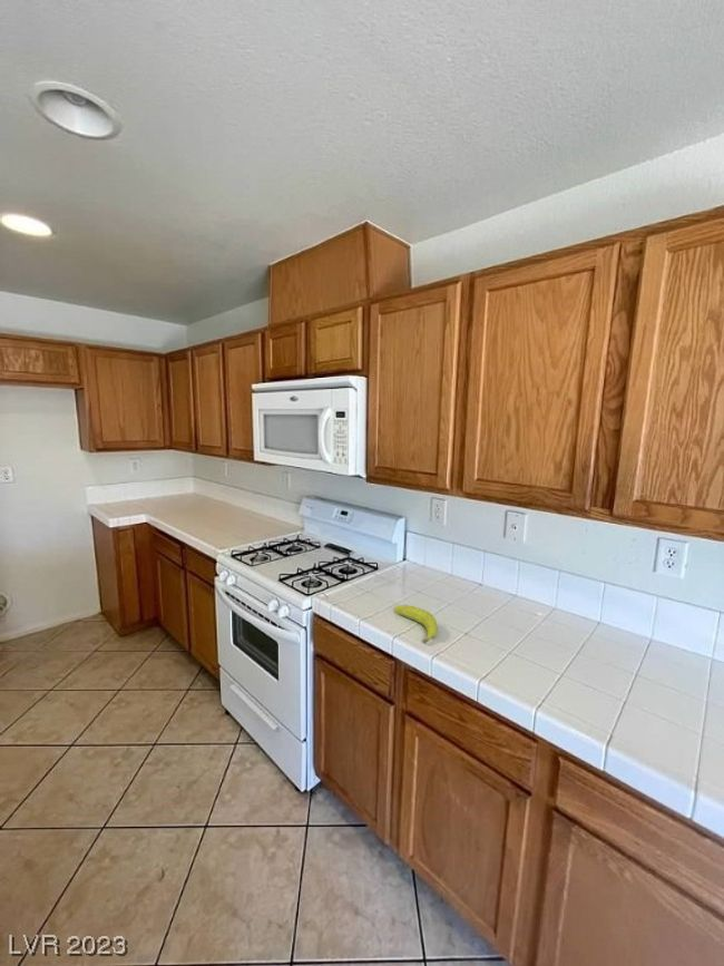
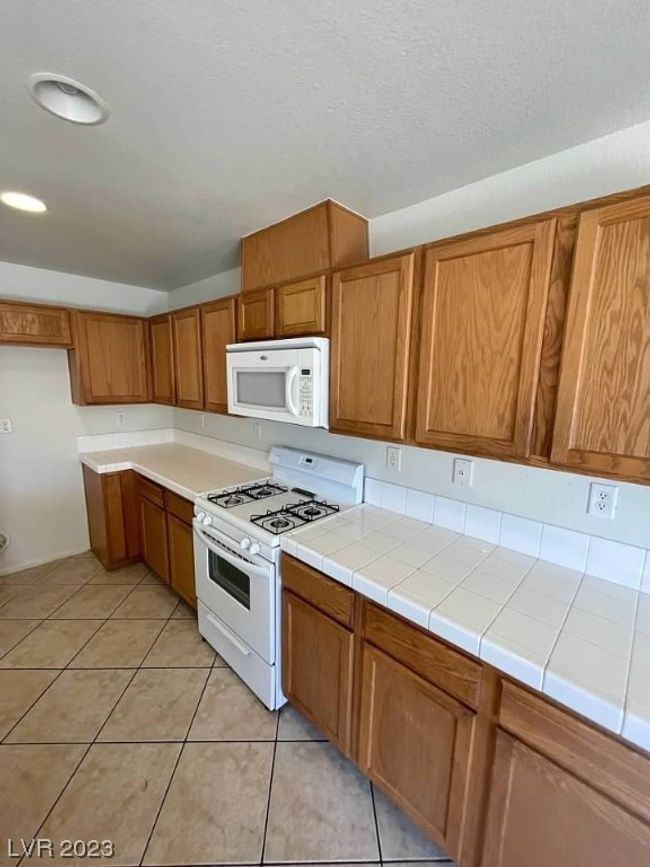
- fruit (412, 618)
